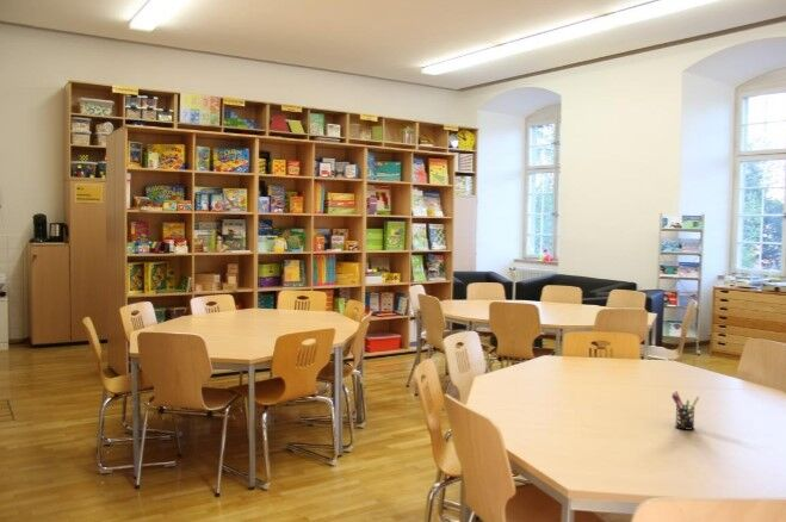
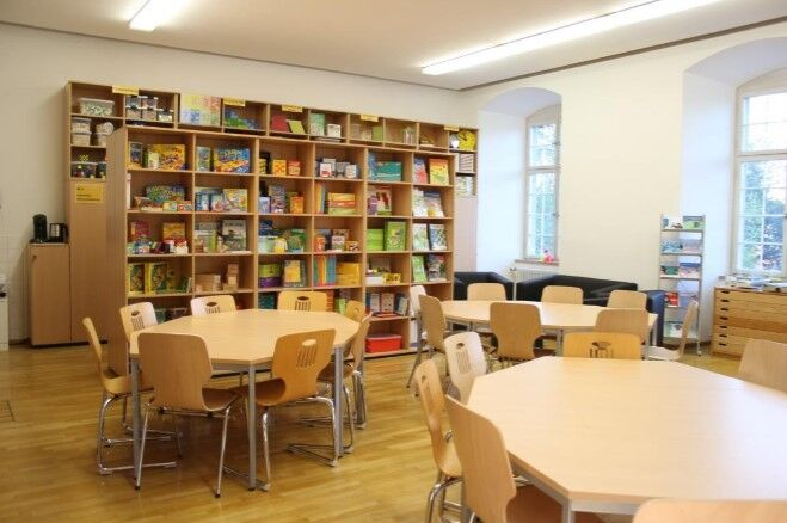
- pen holder (685, 410)
